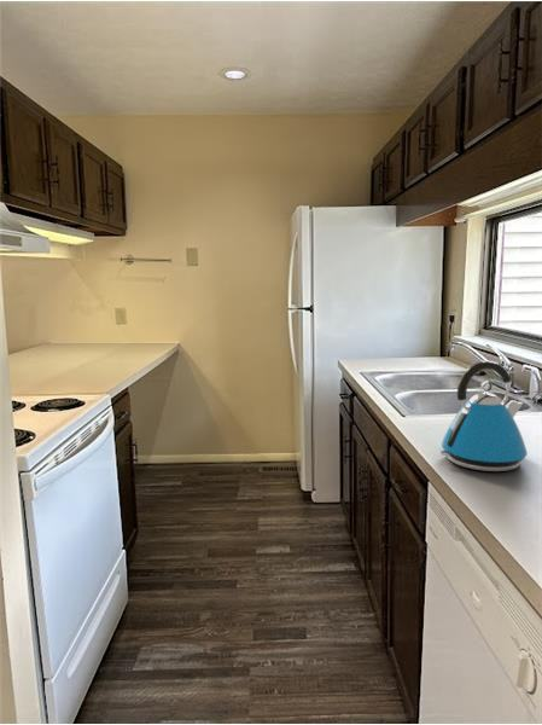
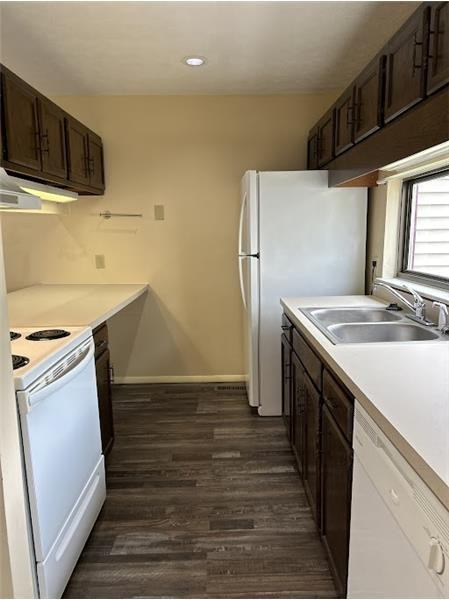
- kettle (482, 411)
